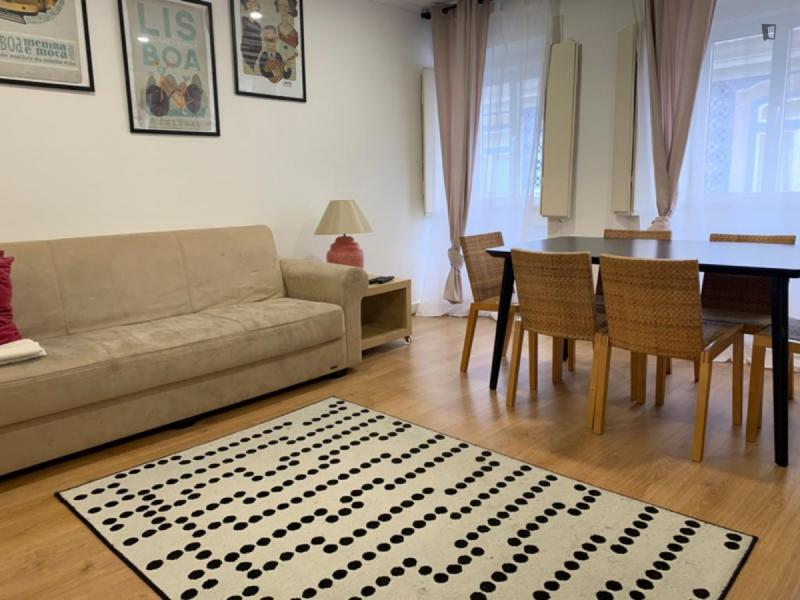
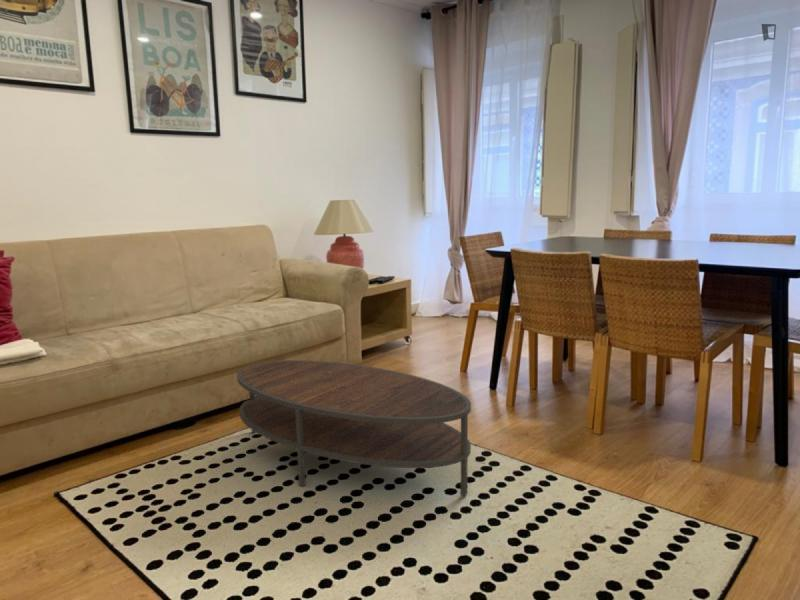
+ coffee table (345, 422)
